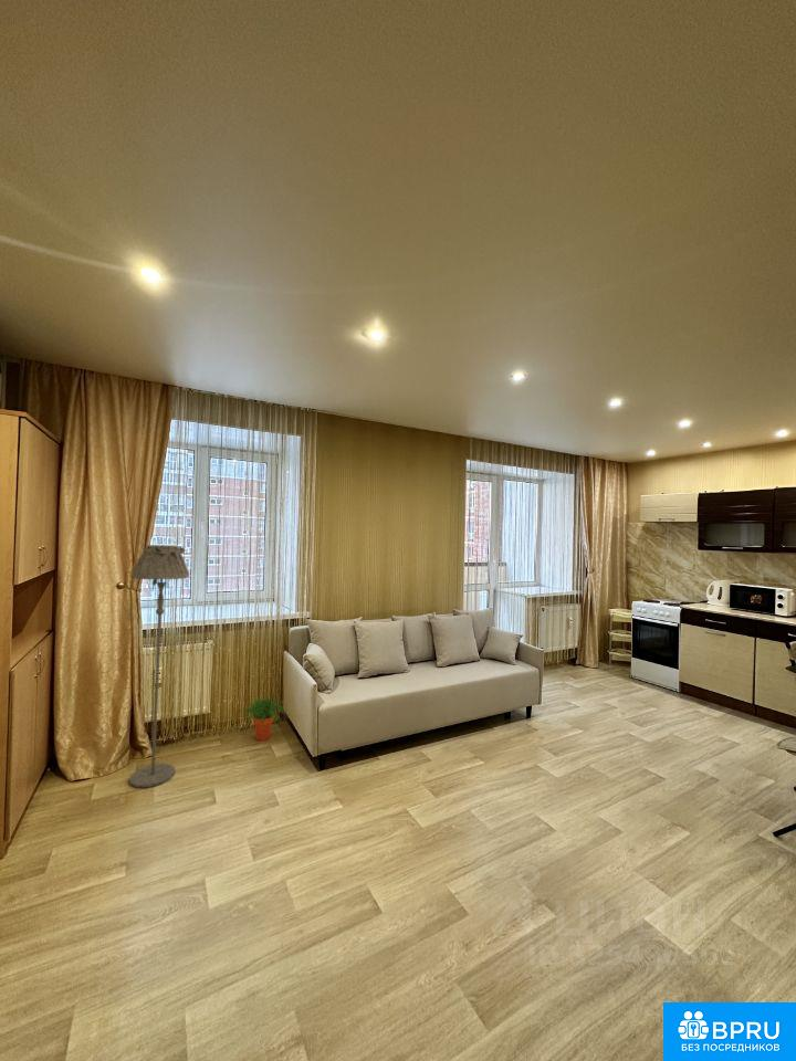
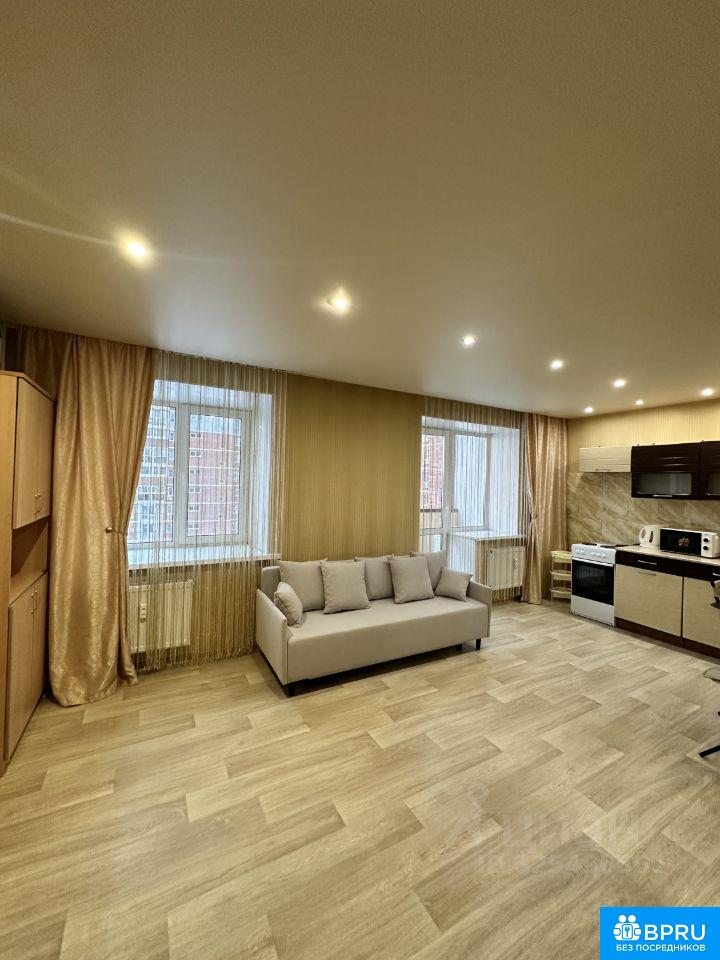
- floor lamp (157, 660)
- potted plant (263, 717)
